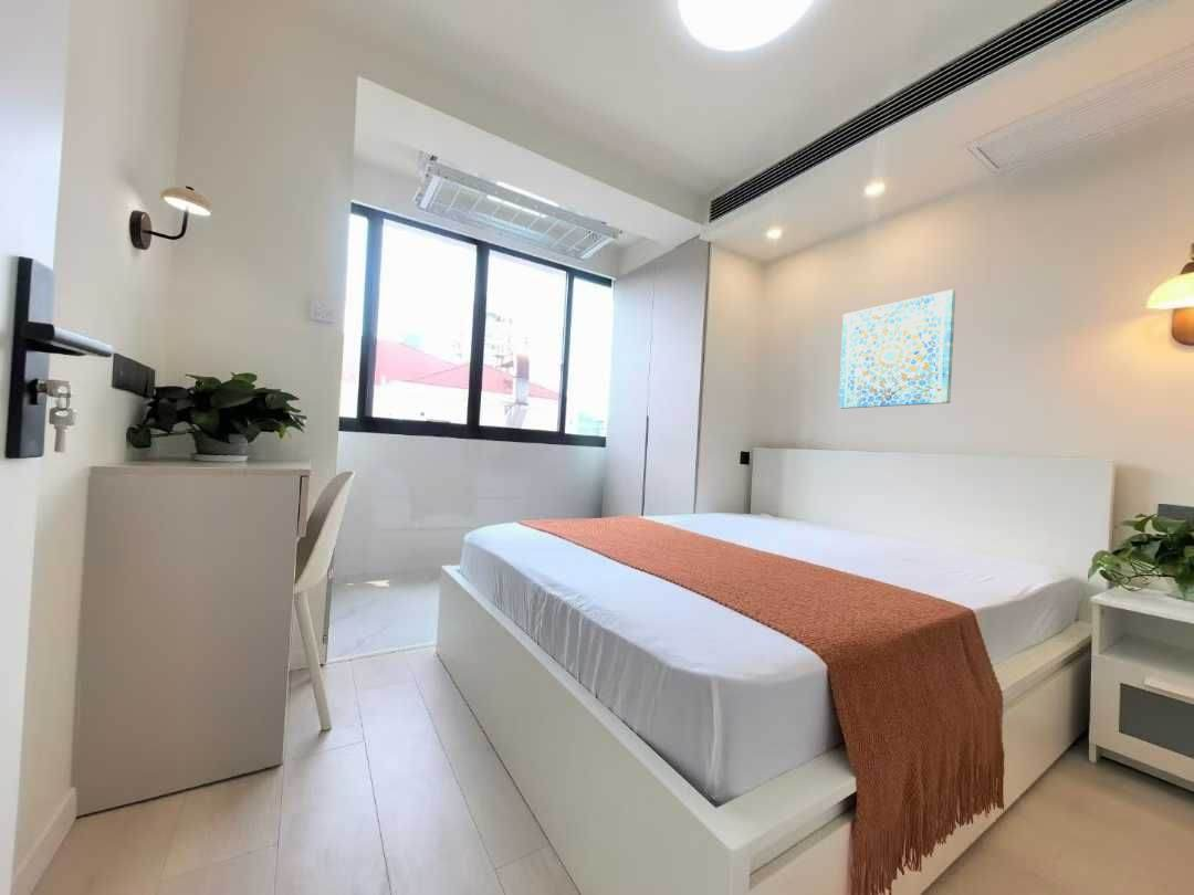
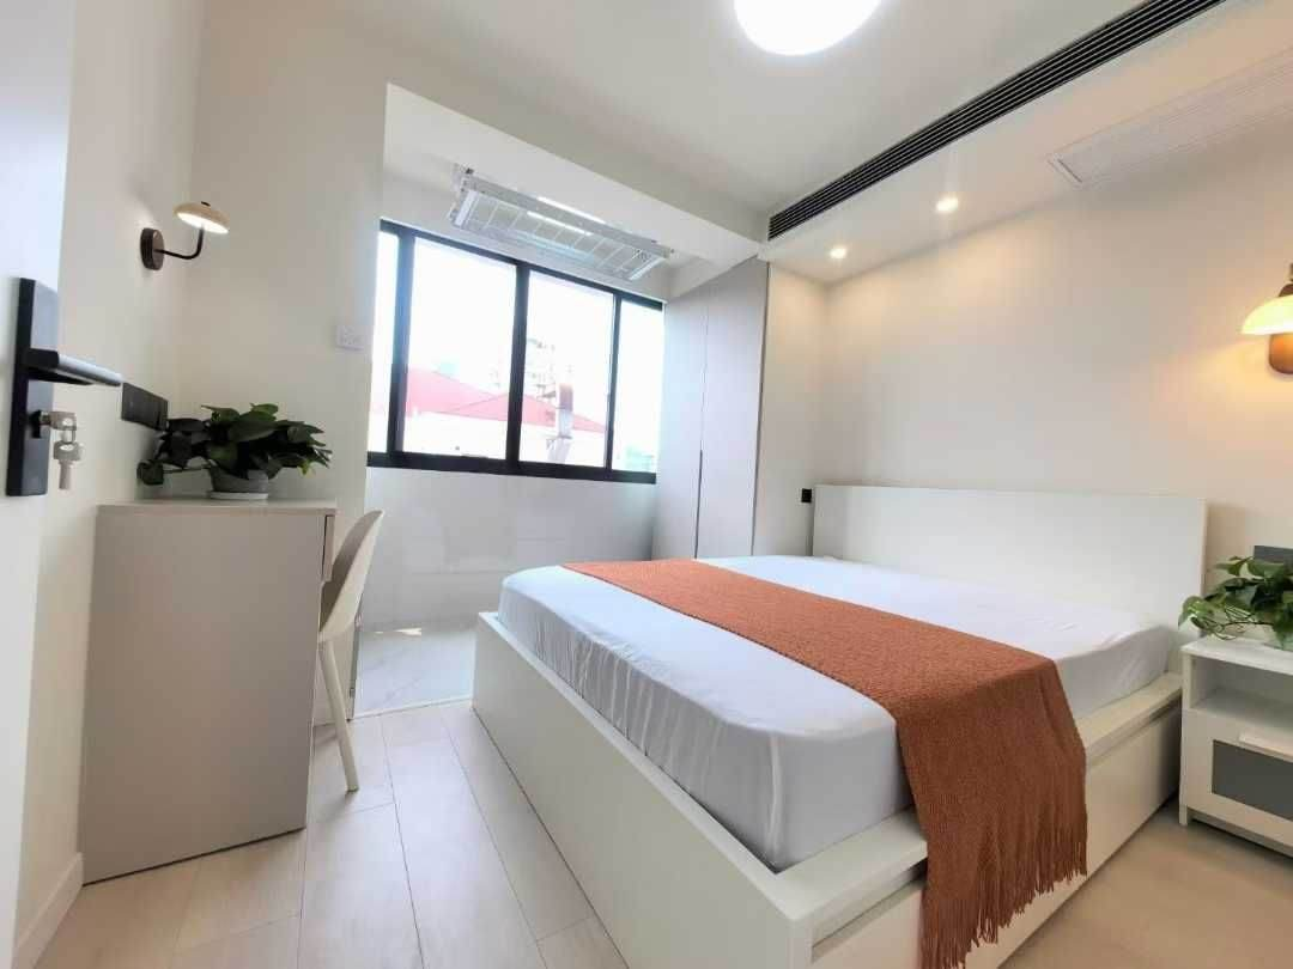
- wall art (891, 354)
